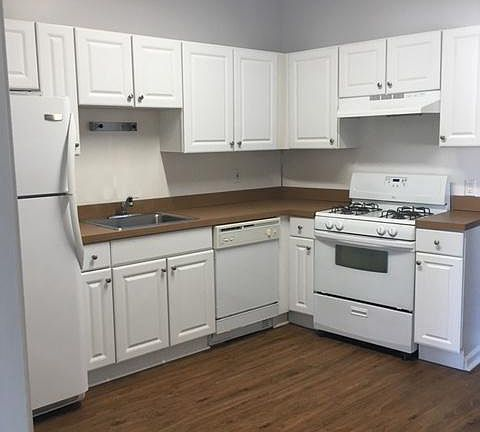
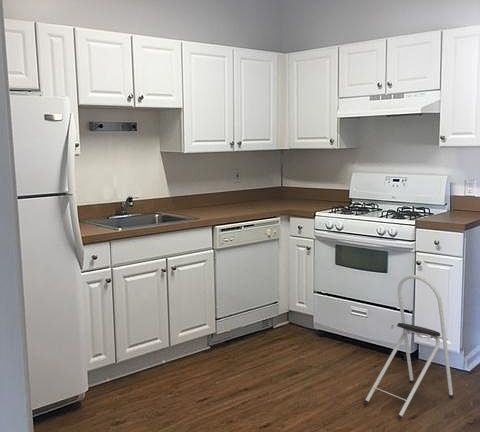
+ step stool (407, 339)
